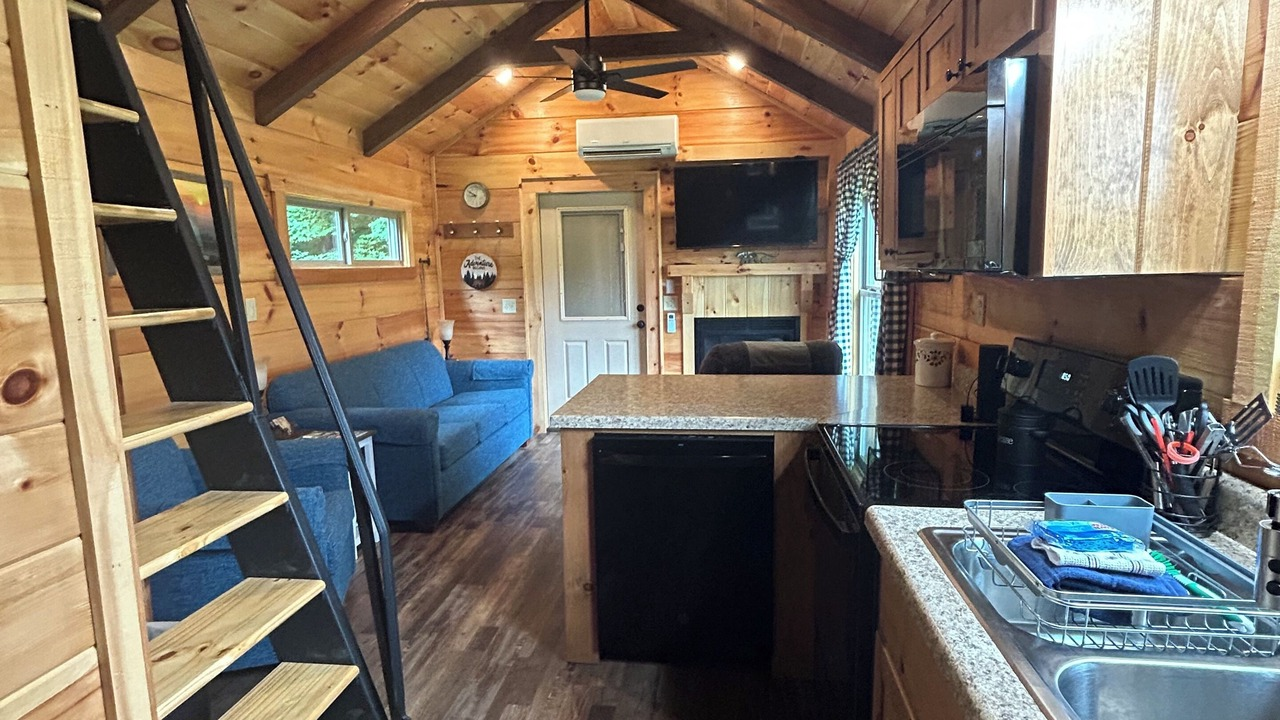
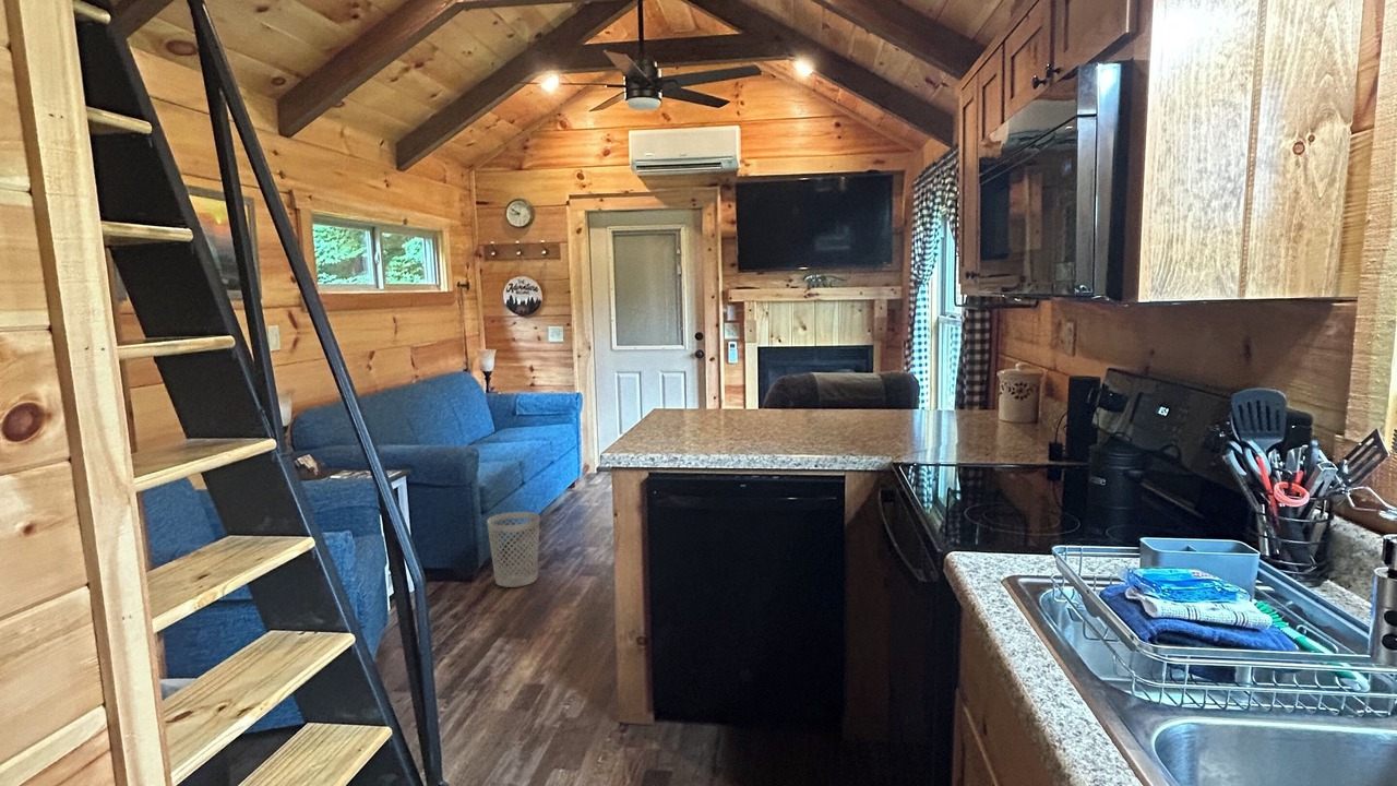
+ wastebasket (515, 549)
